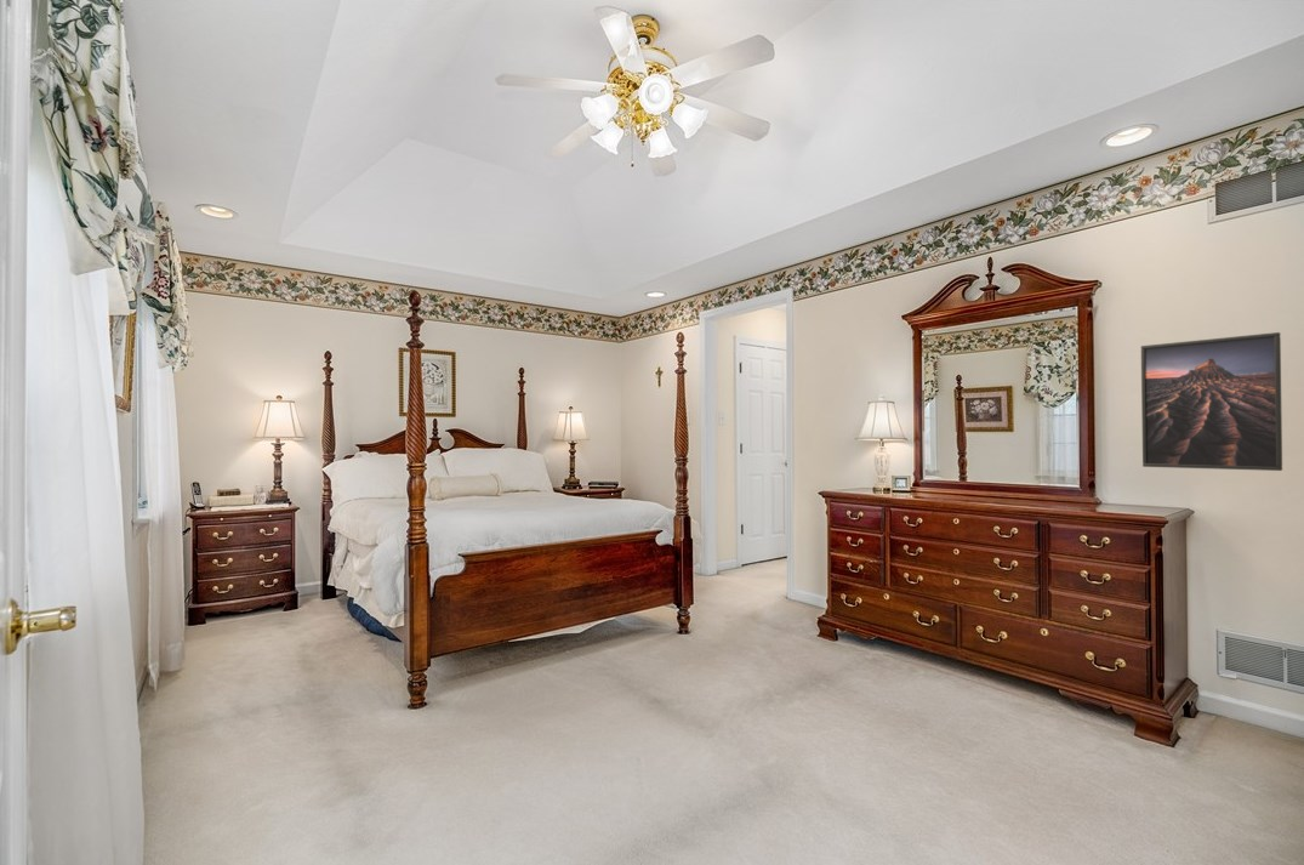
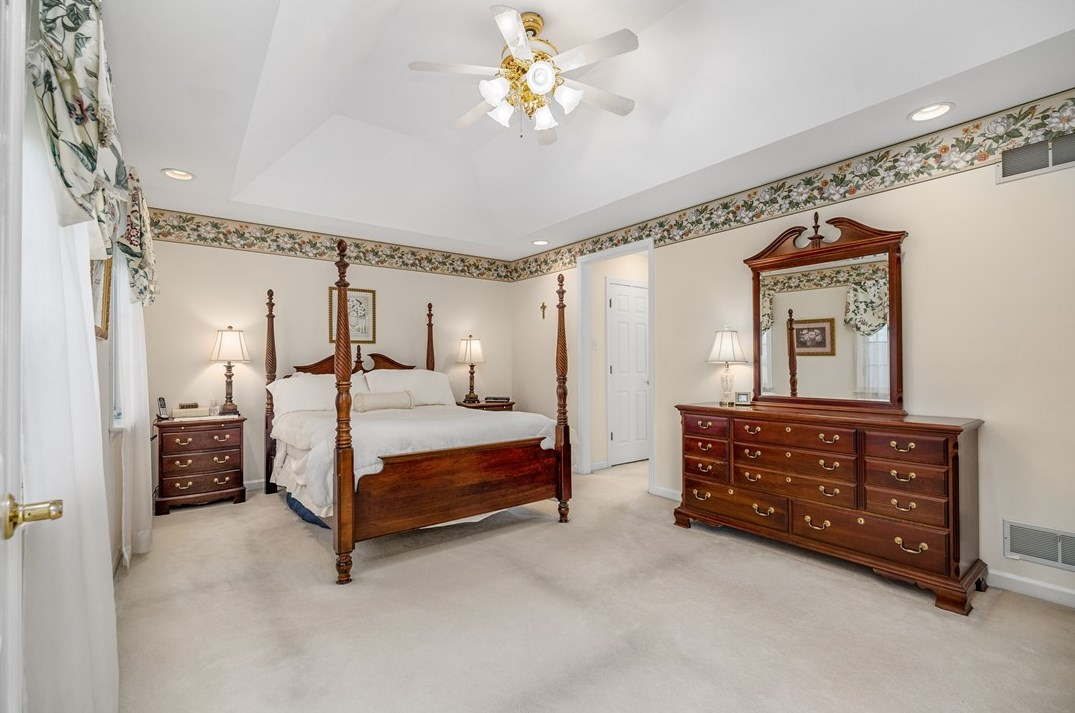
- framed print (1207, 404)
